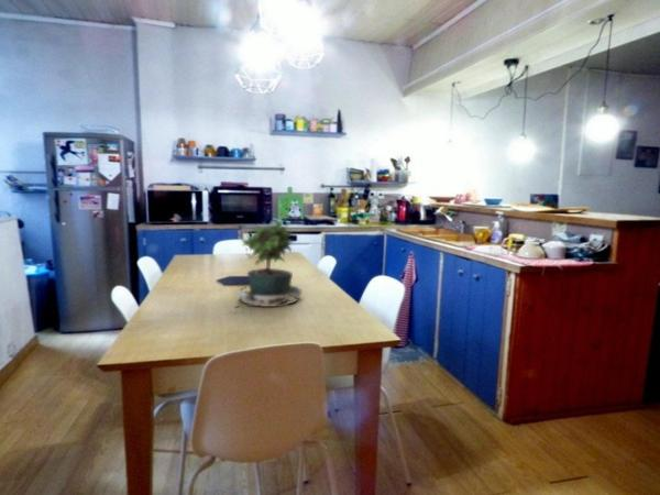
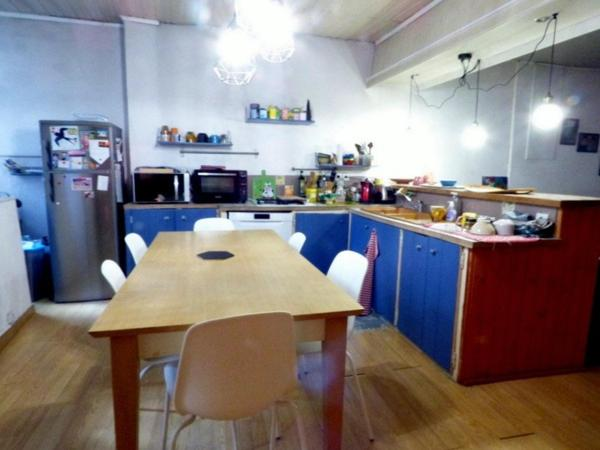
- potted plant (267, 260)
